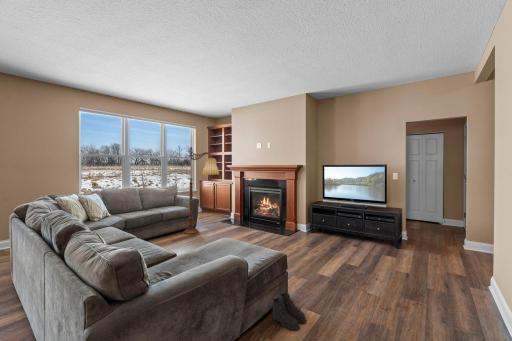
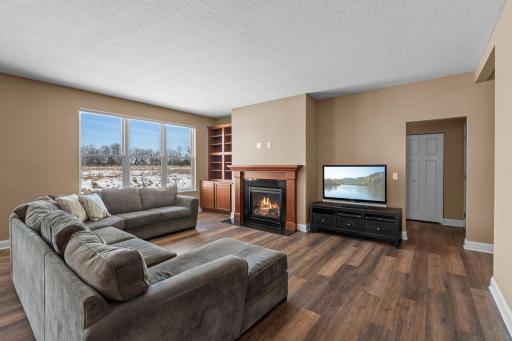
- floor lamp (192, 190)
- boots (288, 308)
